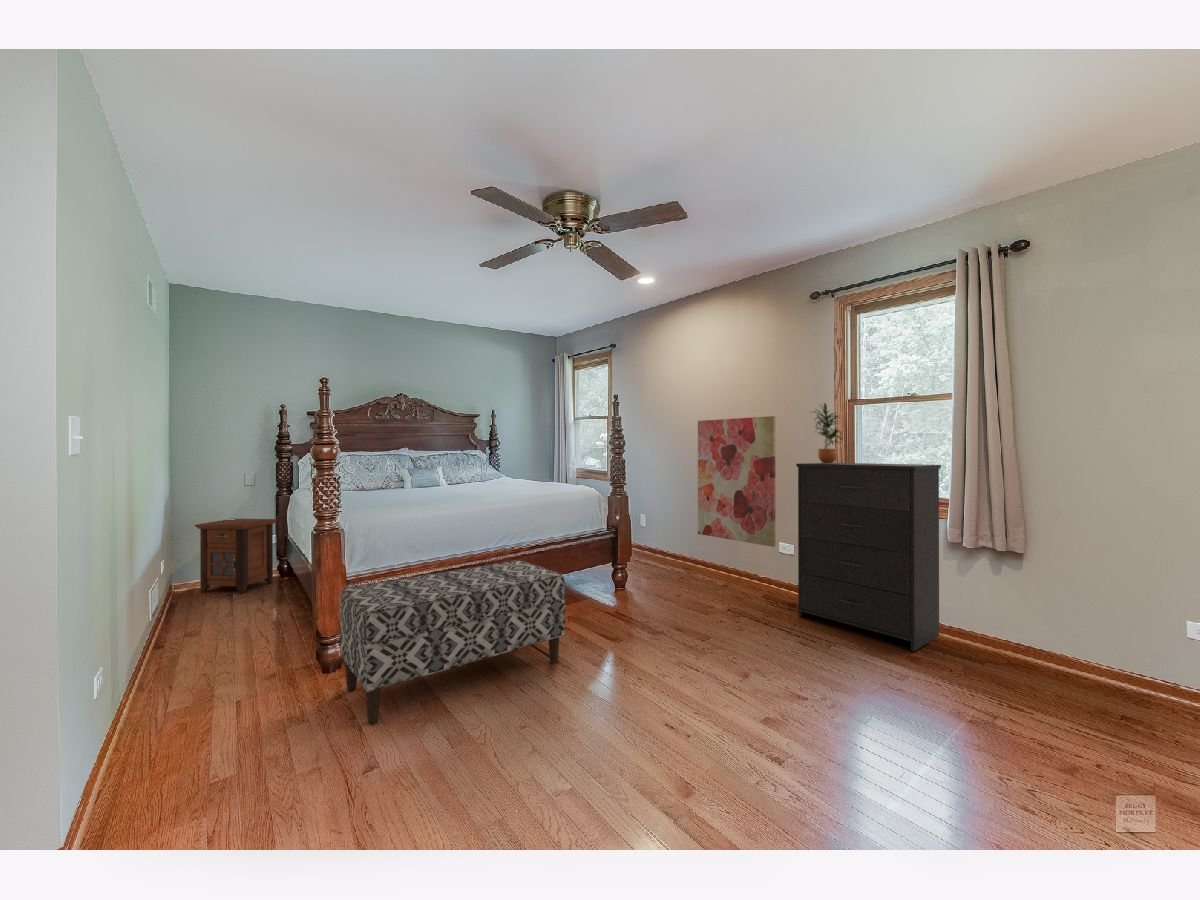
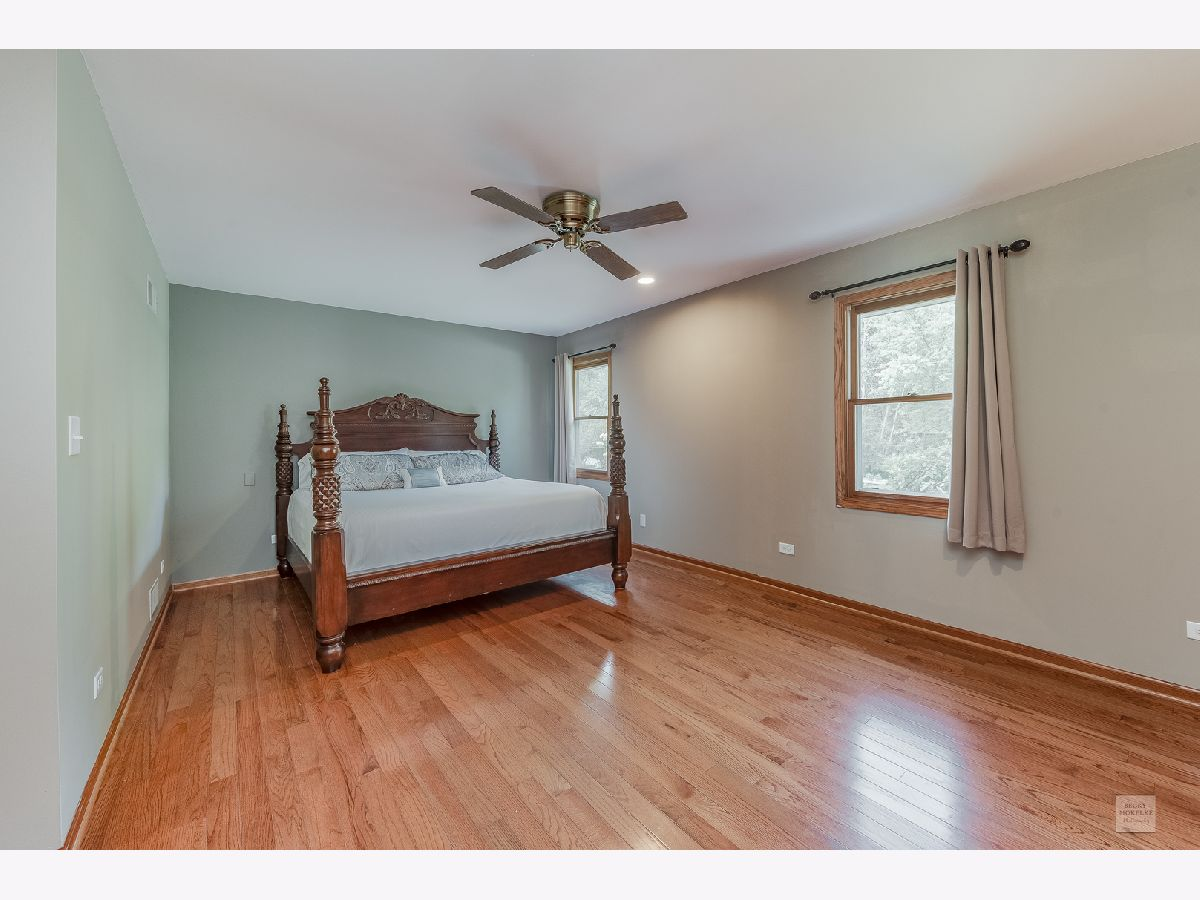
- bench (458, 627)
- dresser (864, 545)
- wall art (733, 479)
- nightstand (237, 554)
- potted plant (826, 433)
